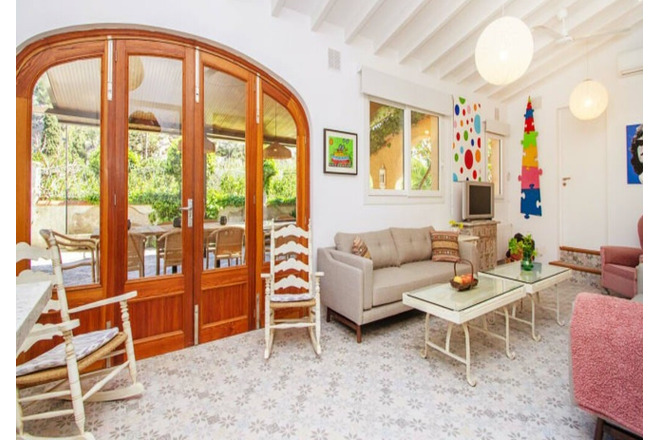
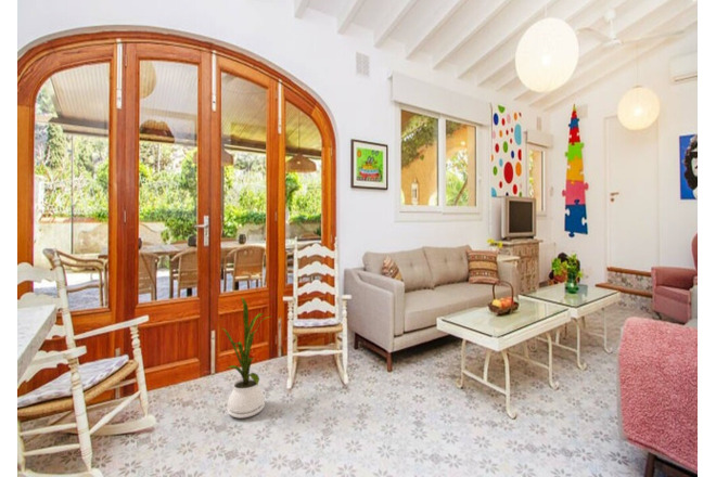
+ house plant (246, 354)
